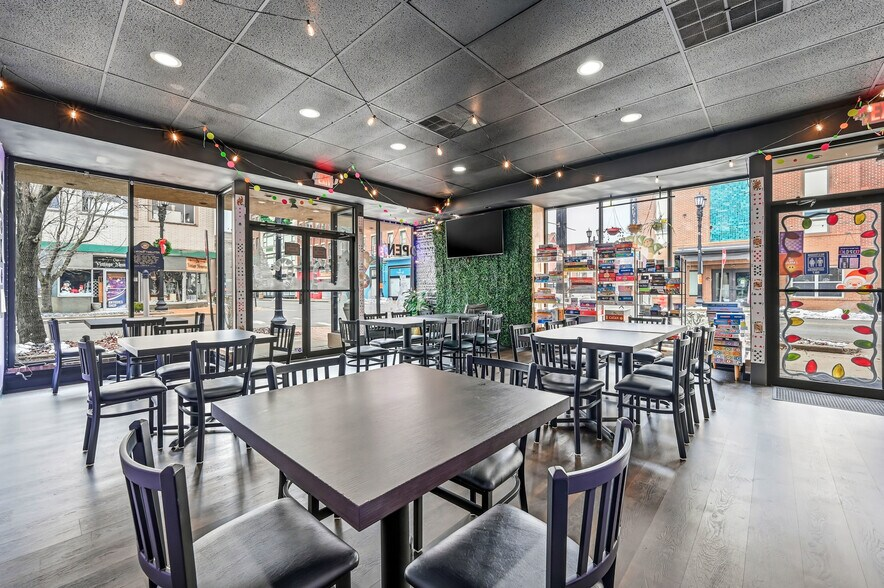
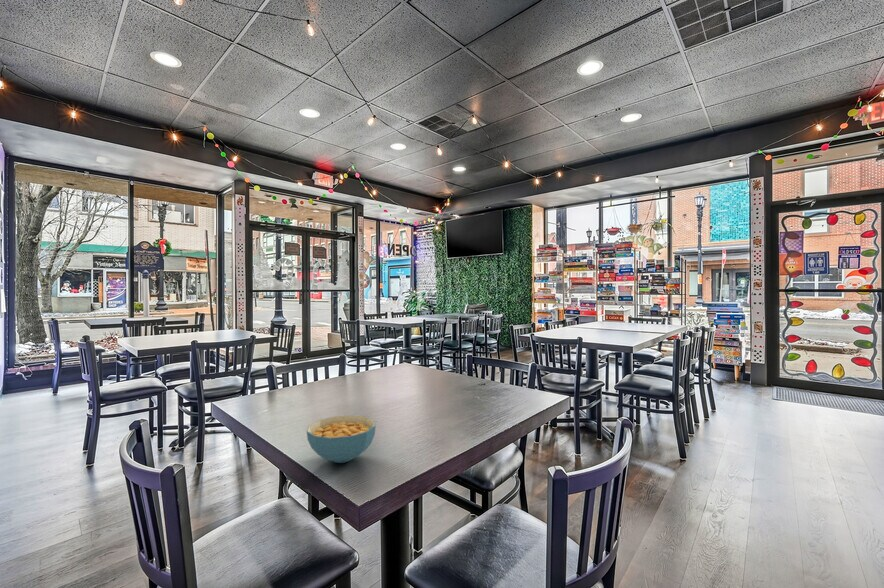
+ cereal bowl (342, 442)
